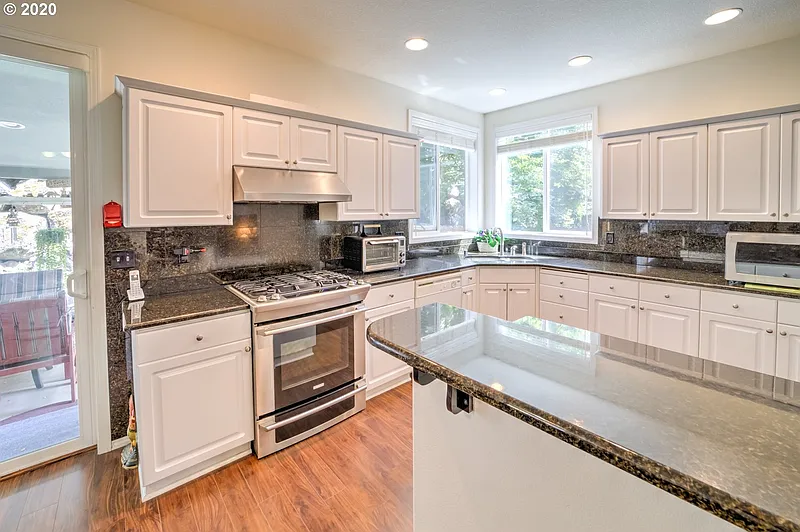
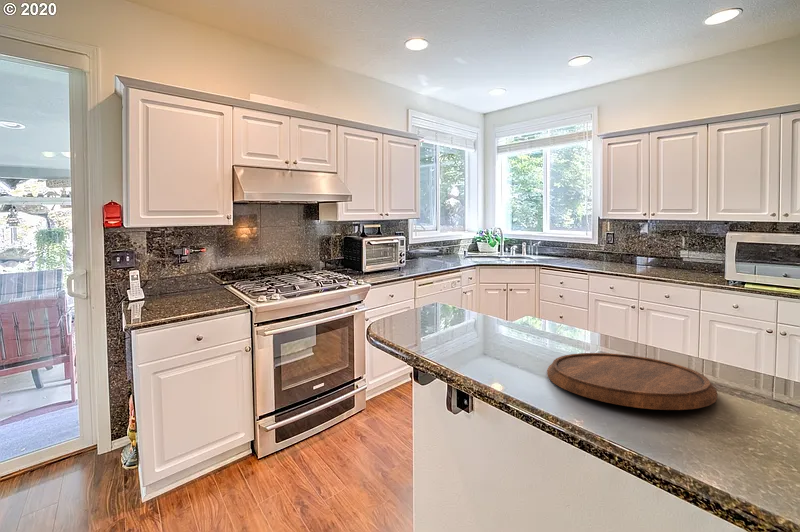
+ cutting board (624, 375)
